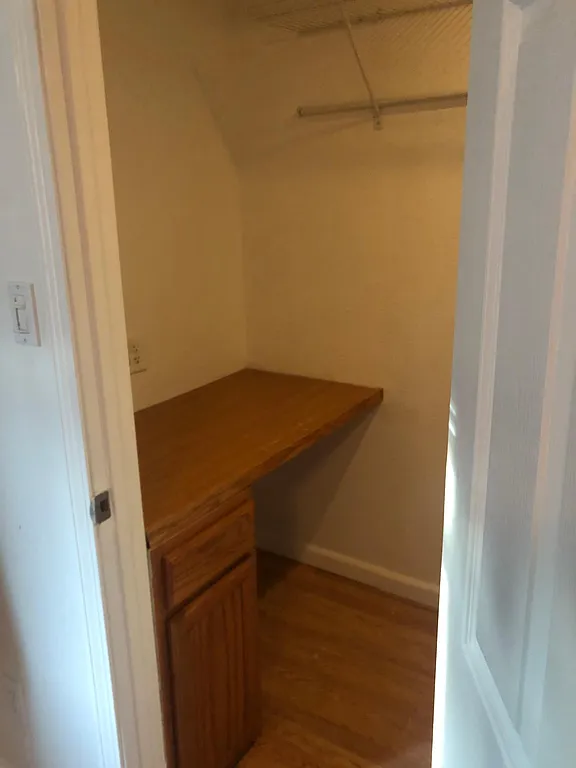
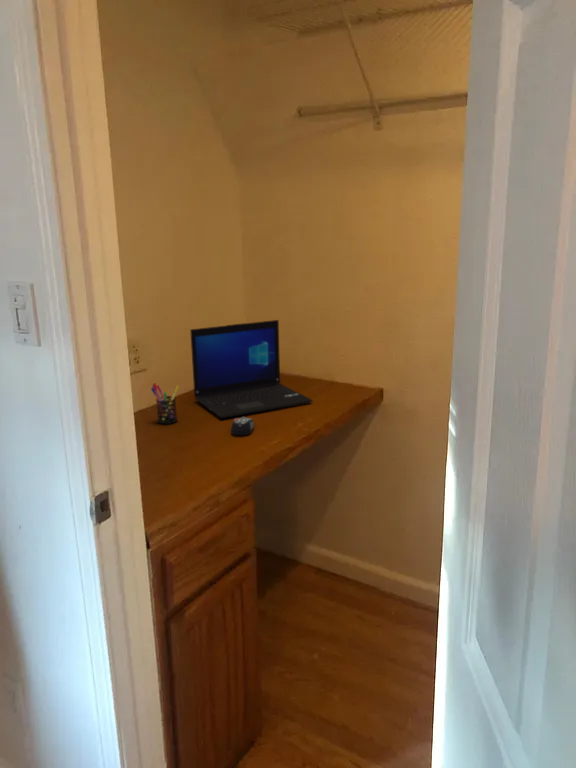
+ computer mouse (242, 423)
+ pen holder (164, 402)
+ laptop (251, 366)
